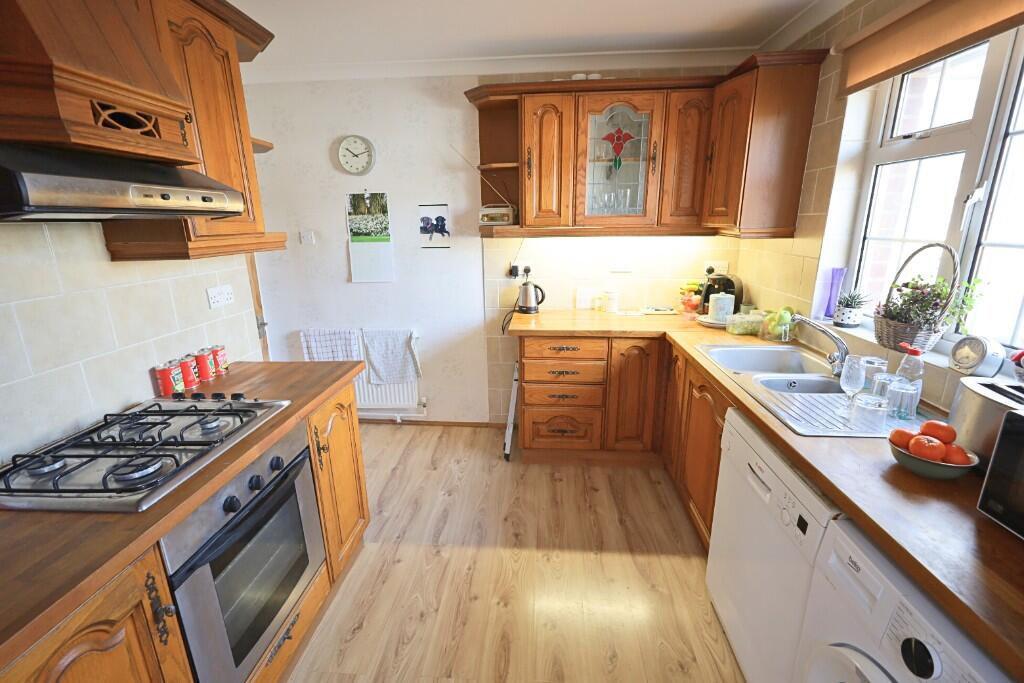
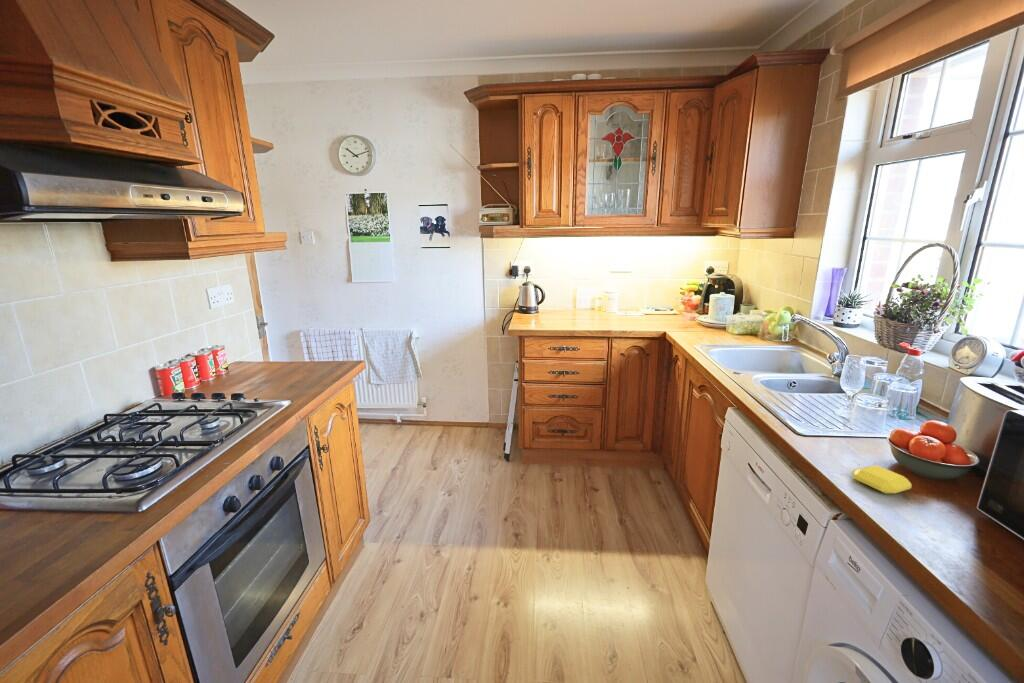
+ soap bar (880, 478)
